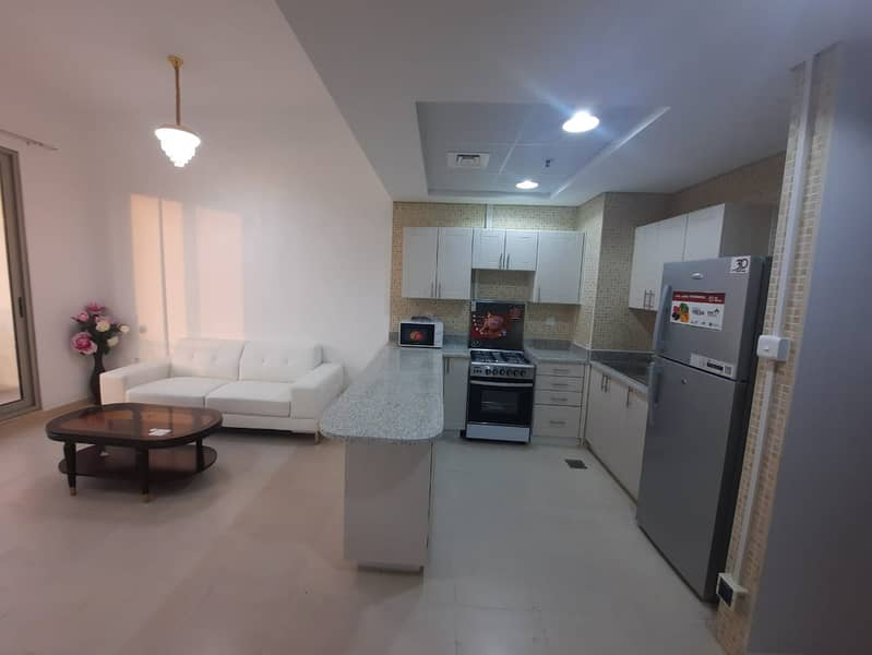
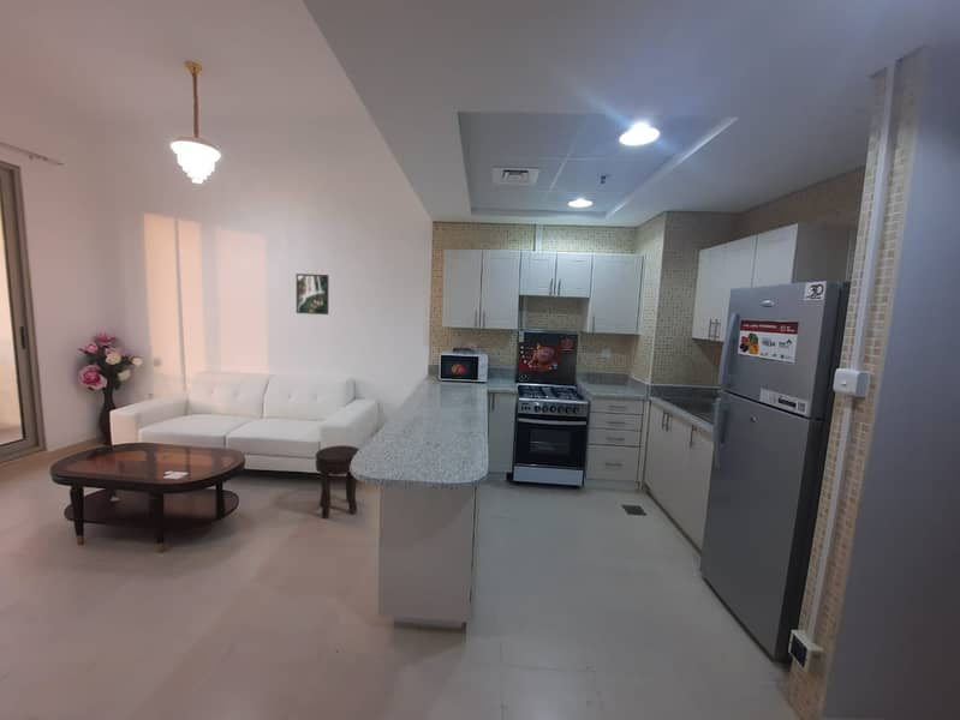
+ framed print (312, 294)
+ side table (338, 474)
